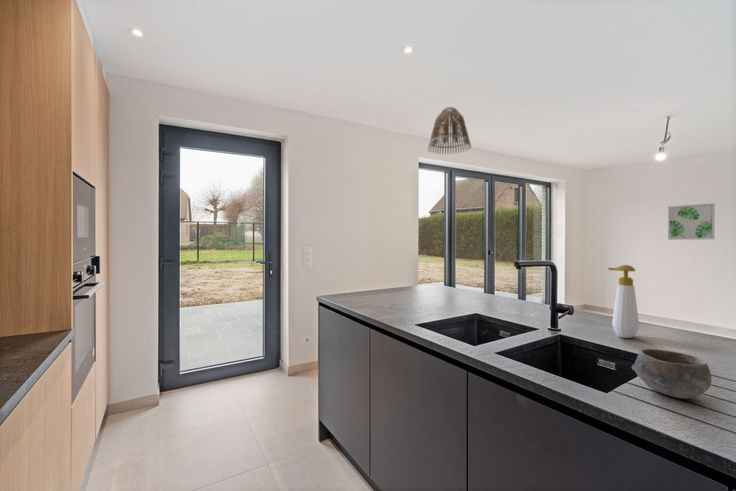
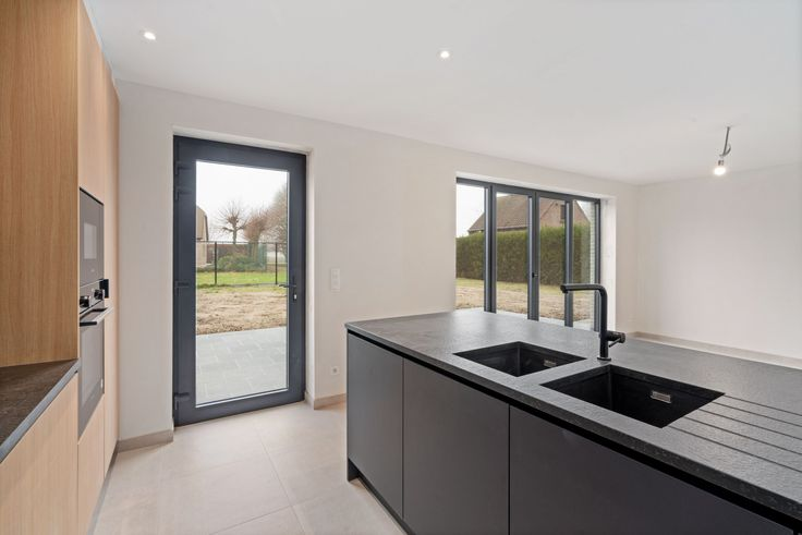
- lamp shade (448, 129)
- wall art (690, 222)
- soap bottle (622, 300)
- bowl (669, 374)
